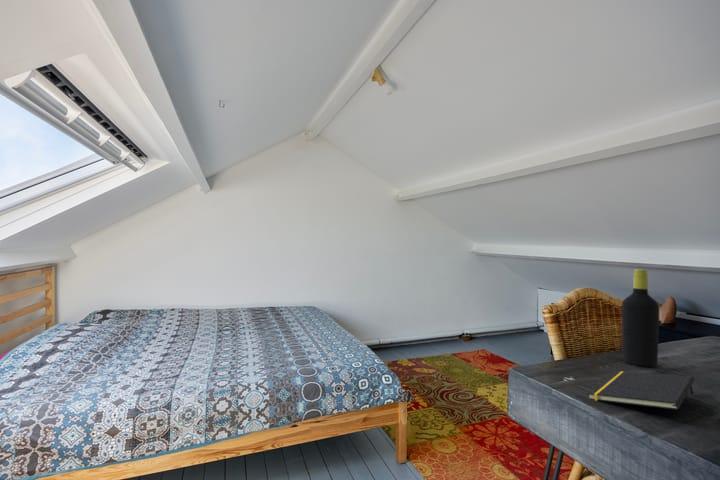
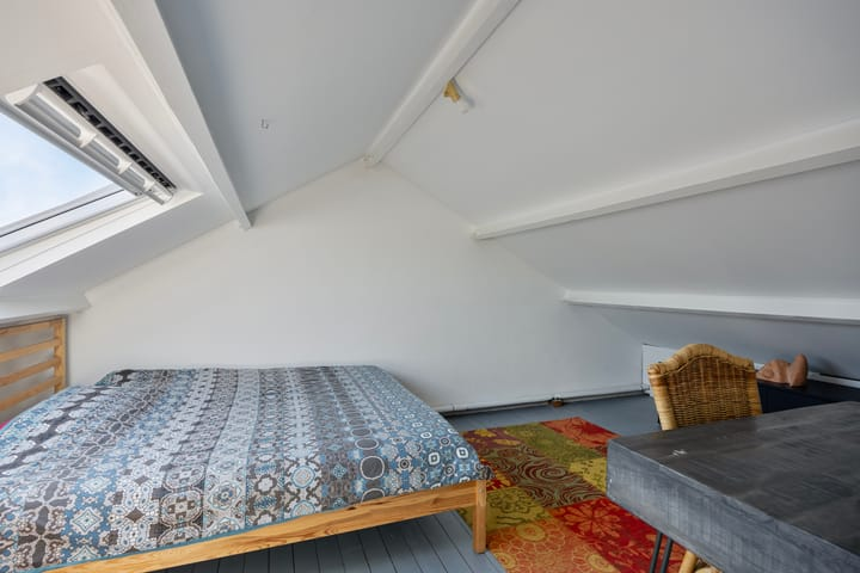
- notepad (641, 387)
- bottle (640, 316)
